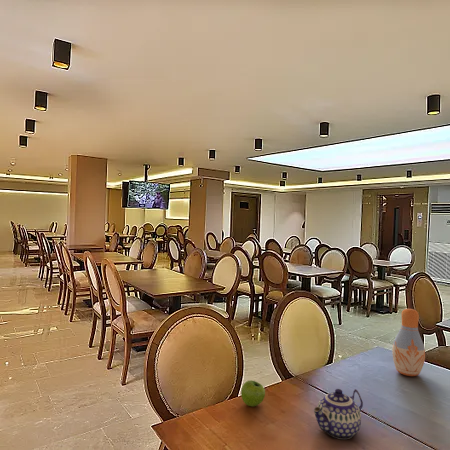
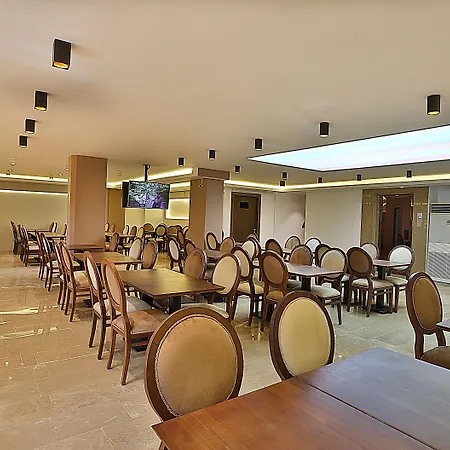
- teapot (339, 409)
- vase (408, 341)
- fruit (252, 393)
